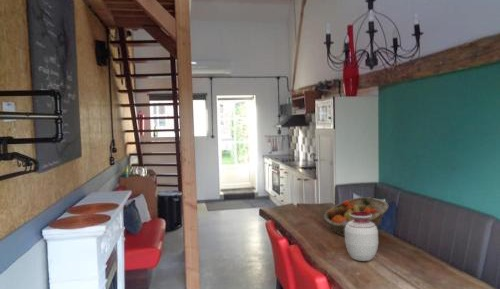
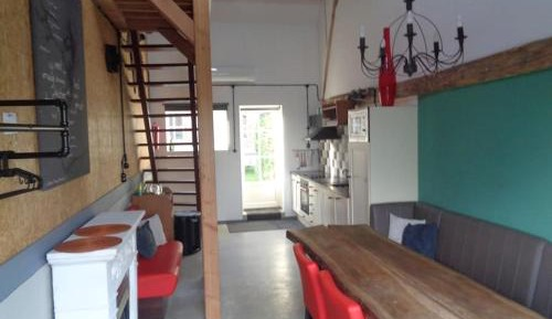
- fruit basket (353, 217)
- vase (361, 236)
